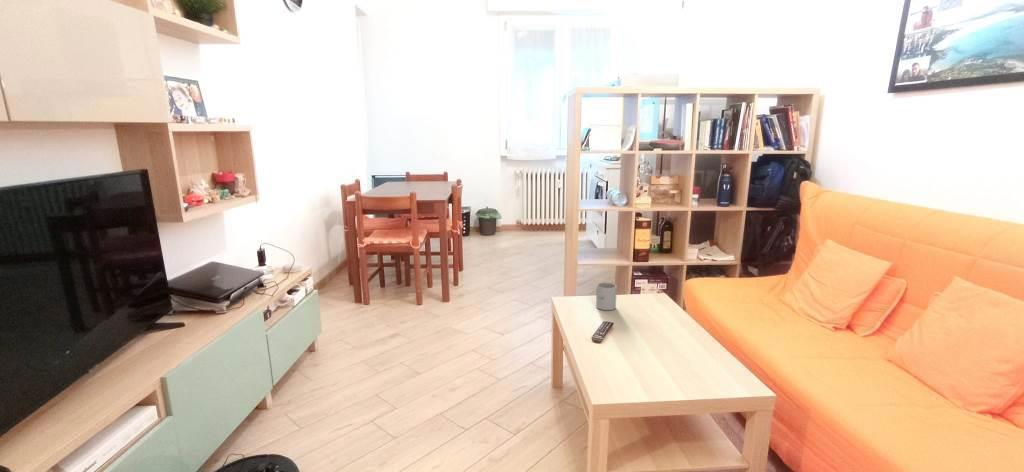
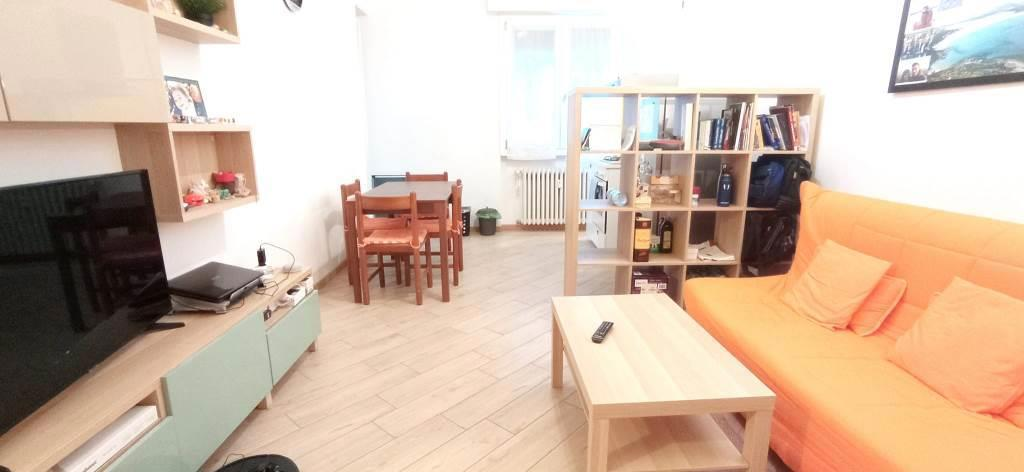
- mug (604, 294)
